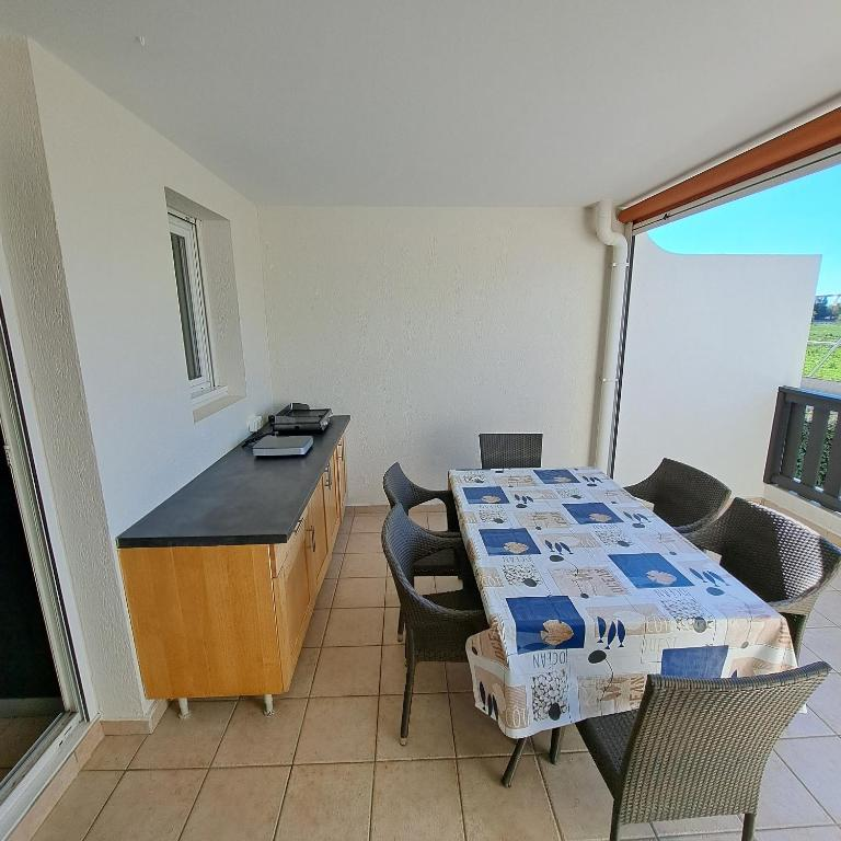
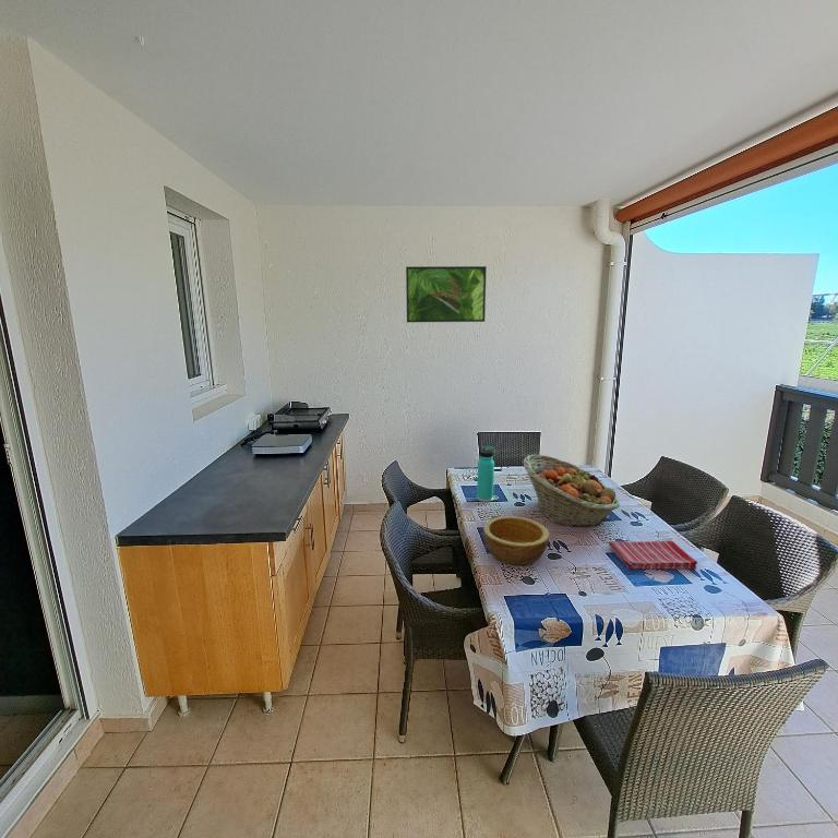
+ fruit basket (568, 487)
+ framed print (445, 295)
+ dish towel (650, 552)
+ bowl (515, 542)
+ thermos bottle (486, 472)
